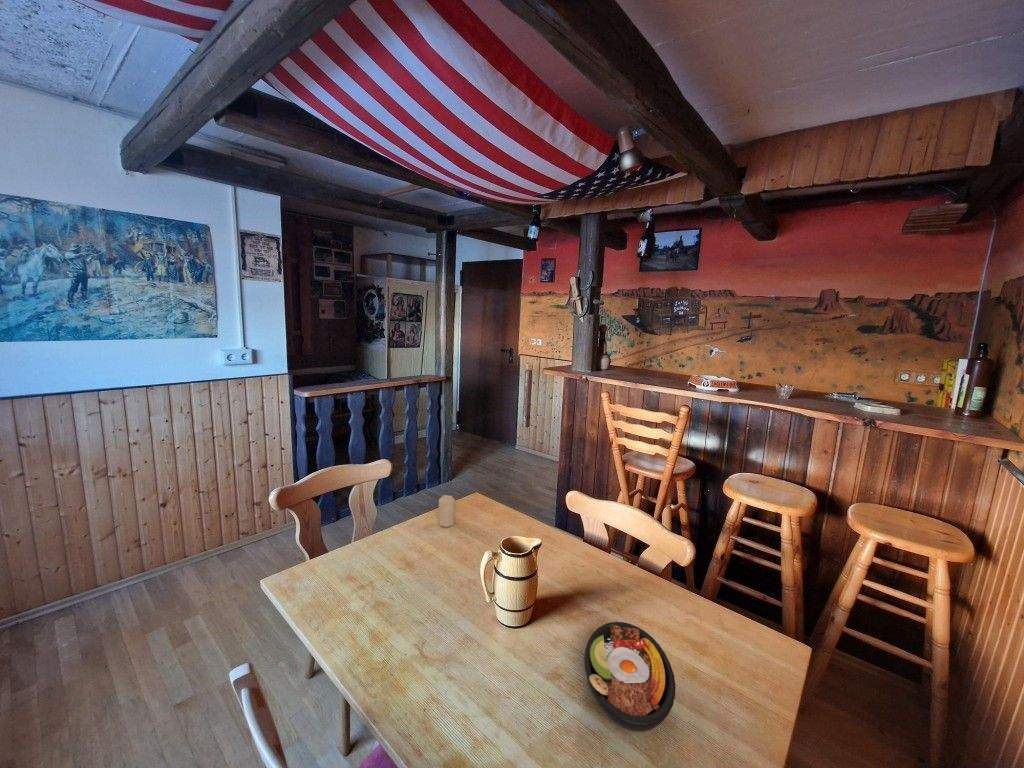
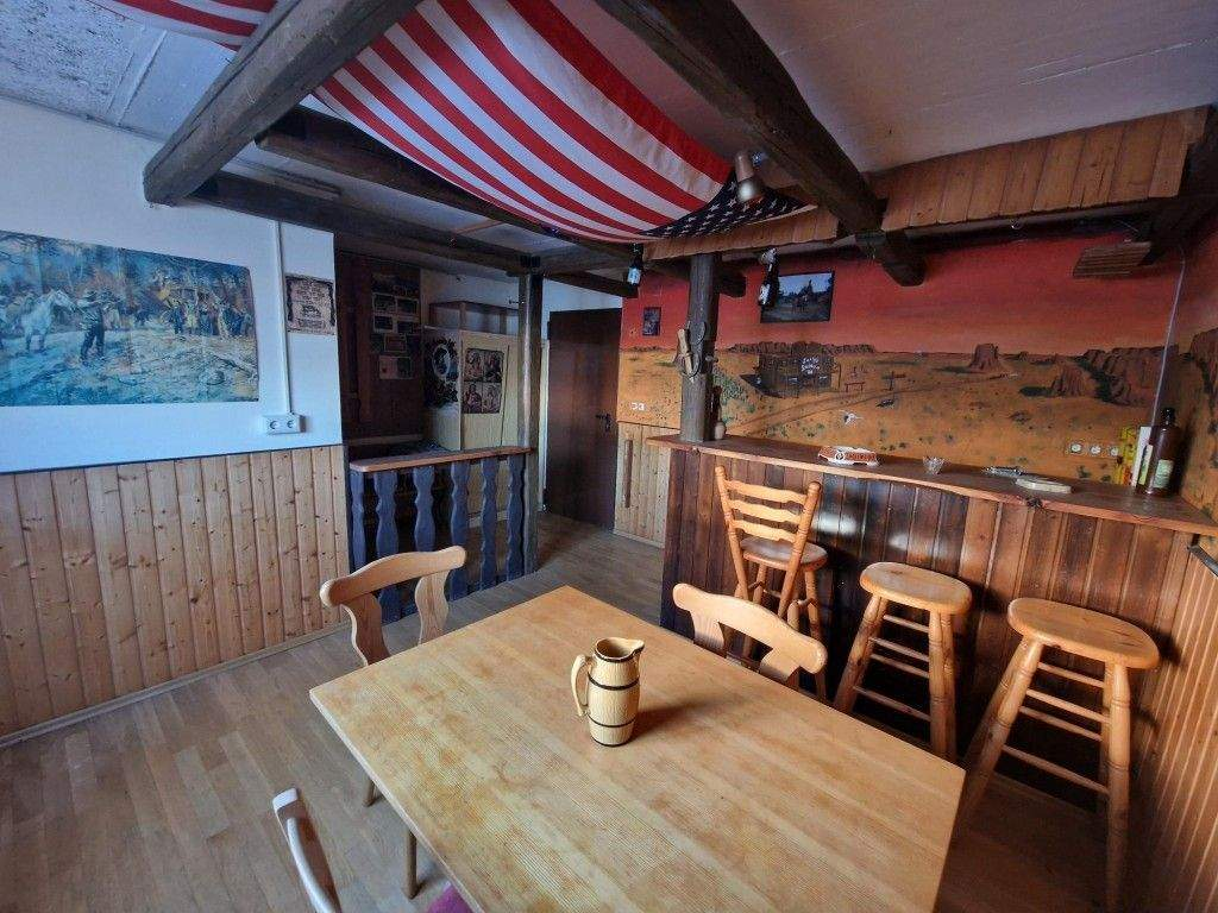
- candle (446, 509)
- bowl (627, 675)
